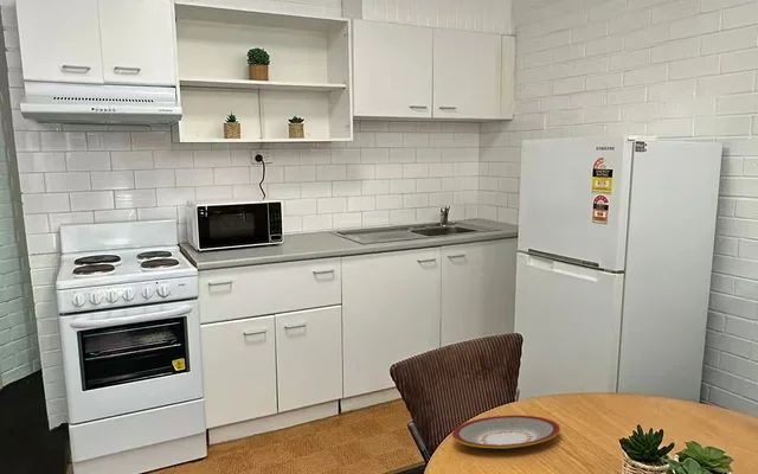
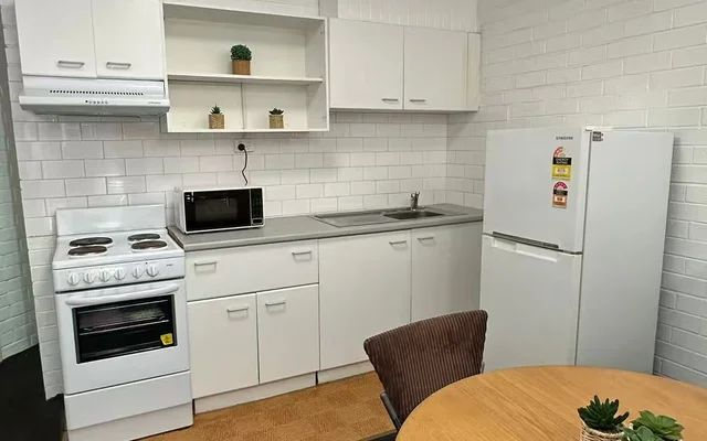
- plate (506, 434)
